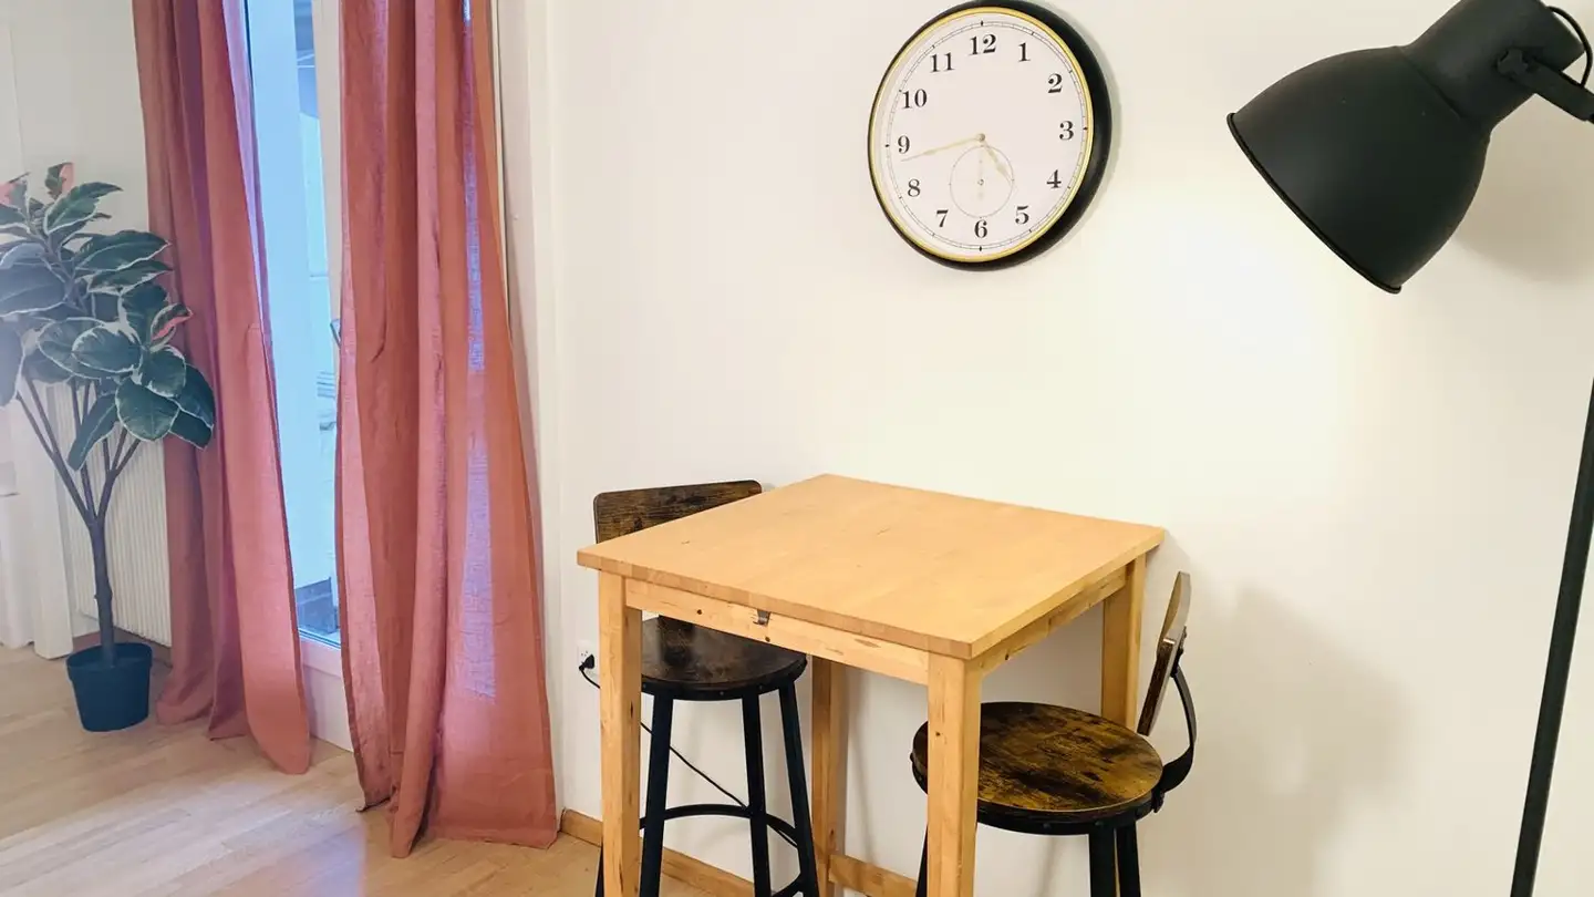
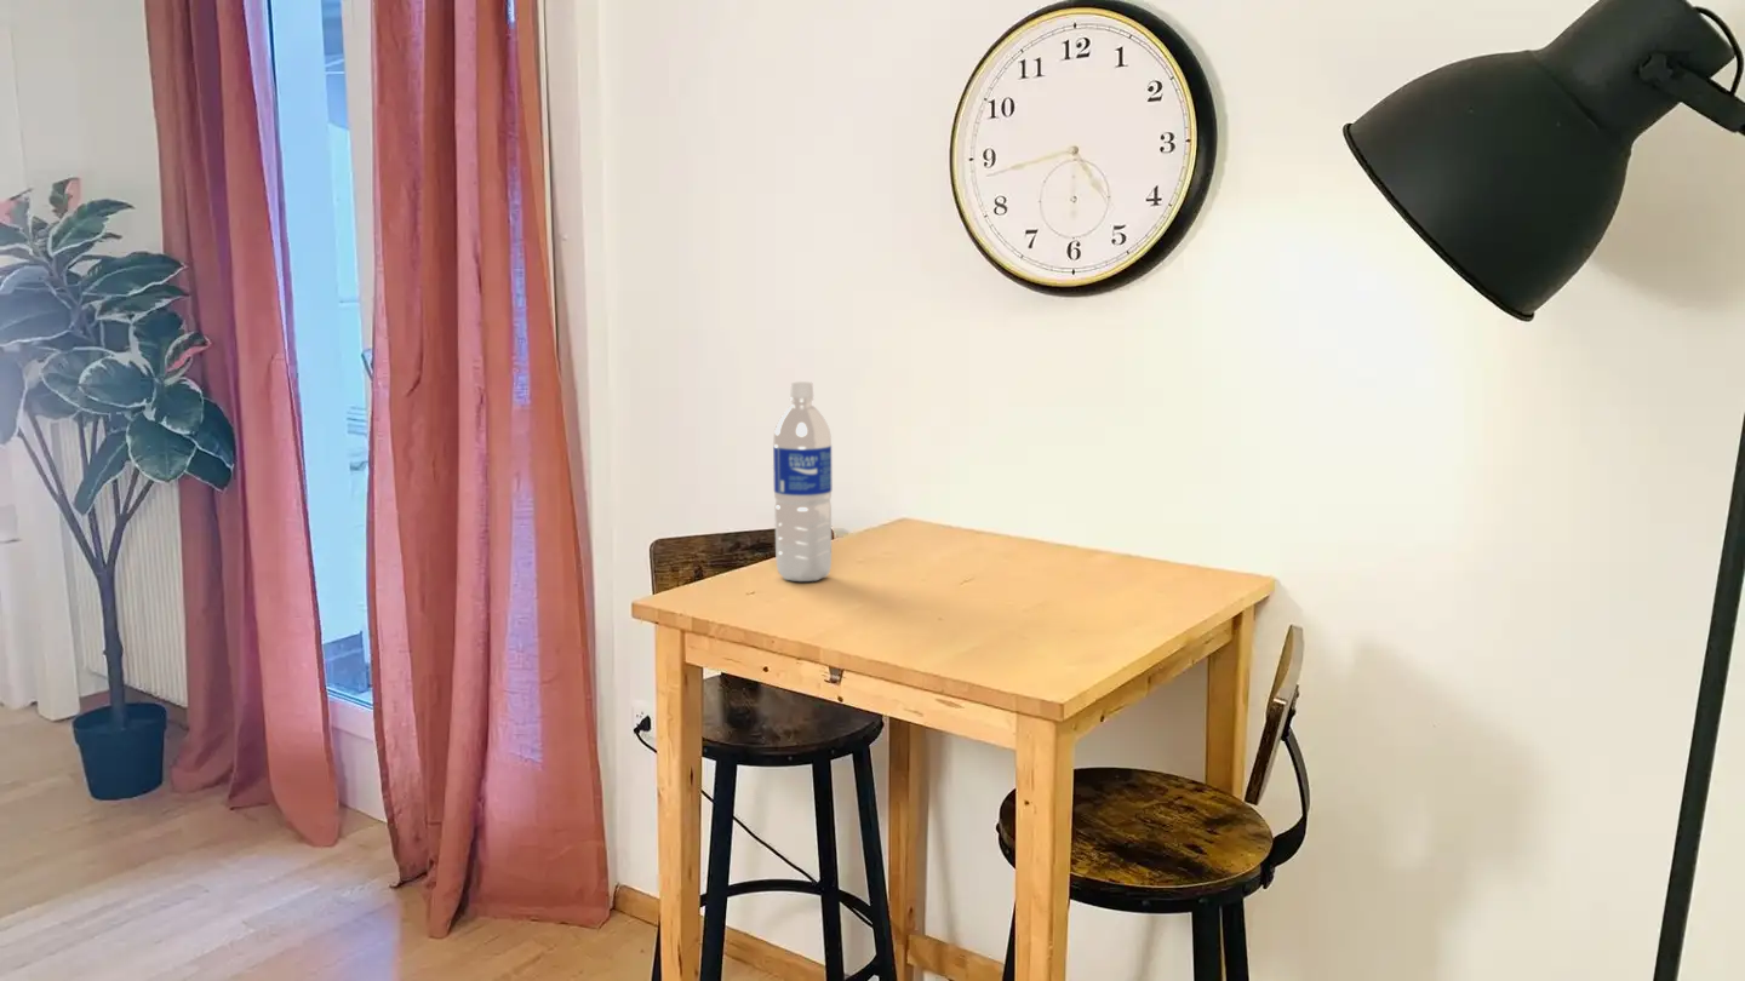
+ water bottle (802, 481)
